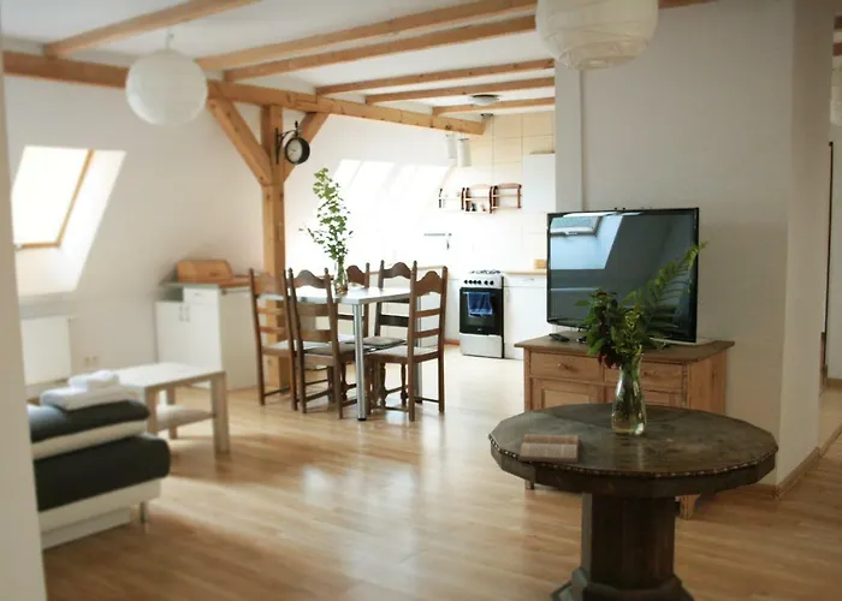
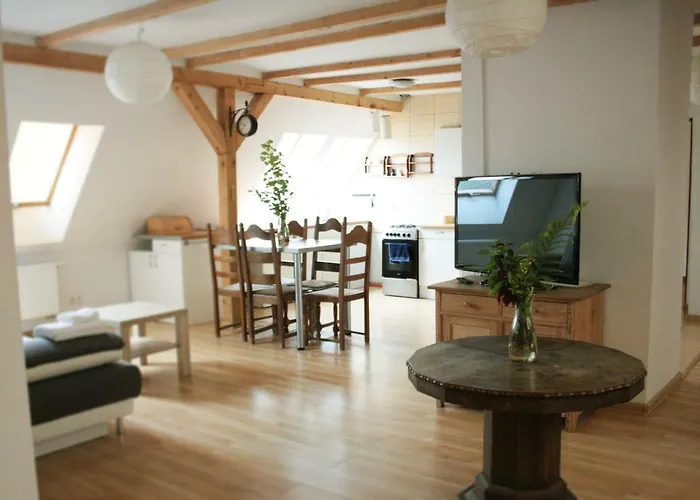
- book (550, 445)
